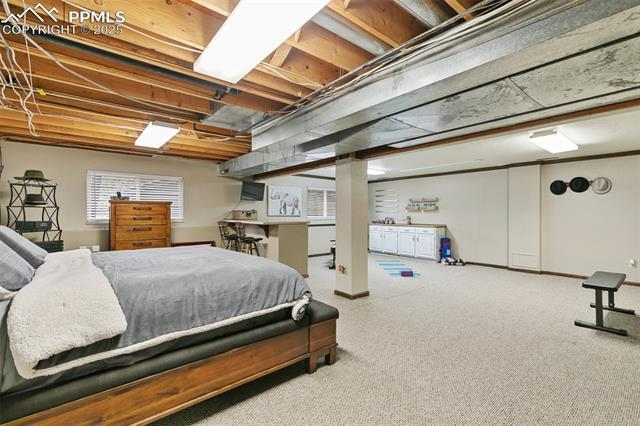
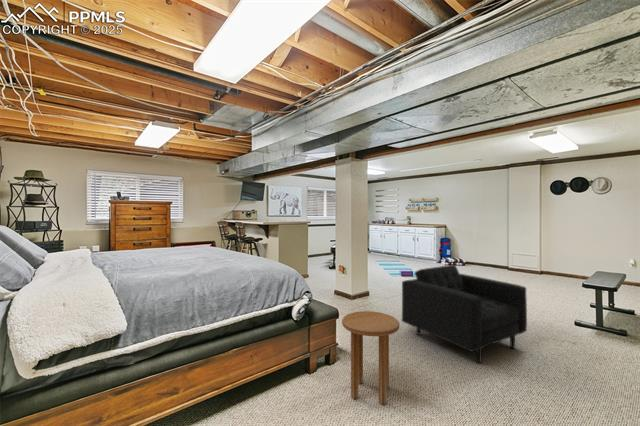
+ armchair (461, 305)
+ side table (362, 355)
